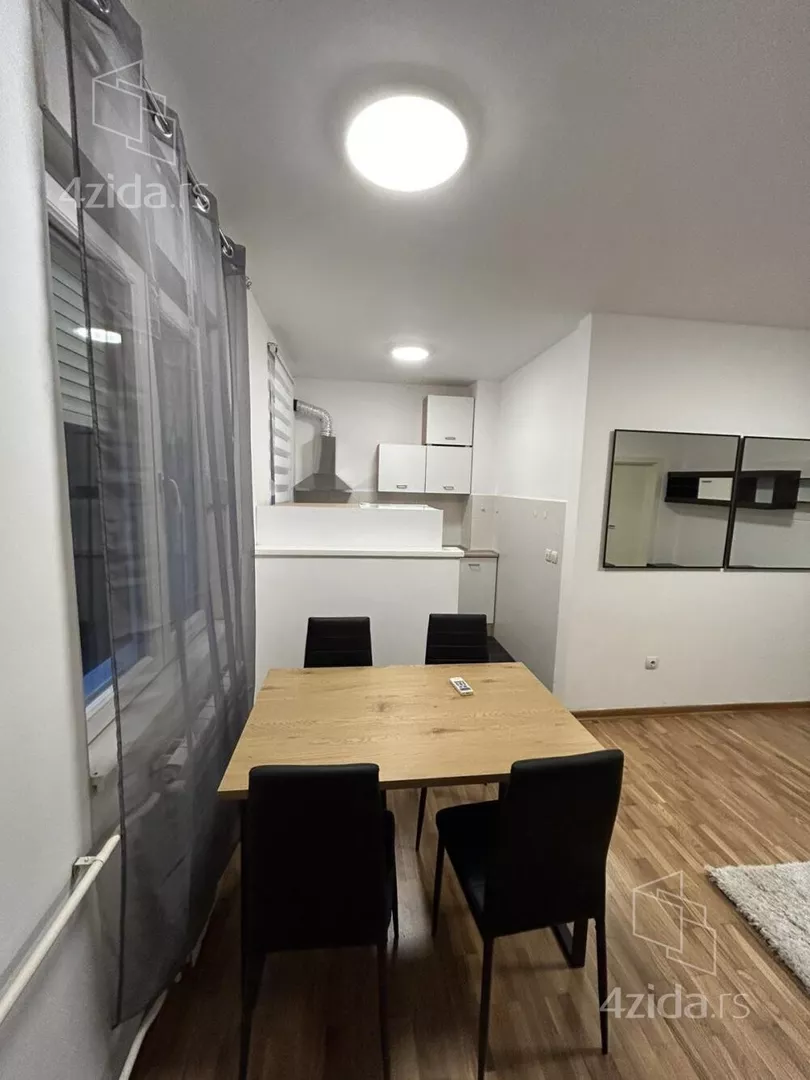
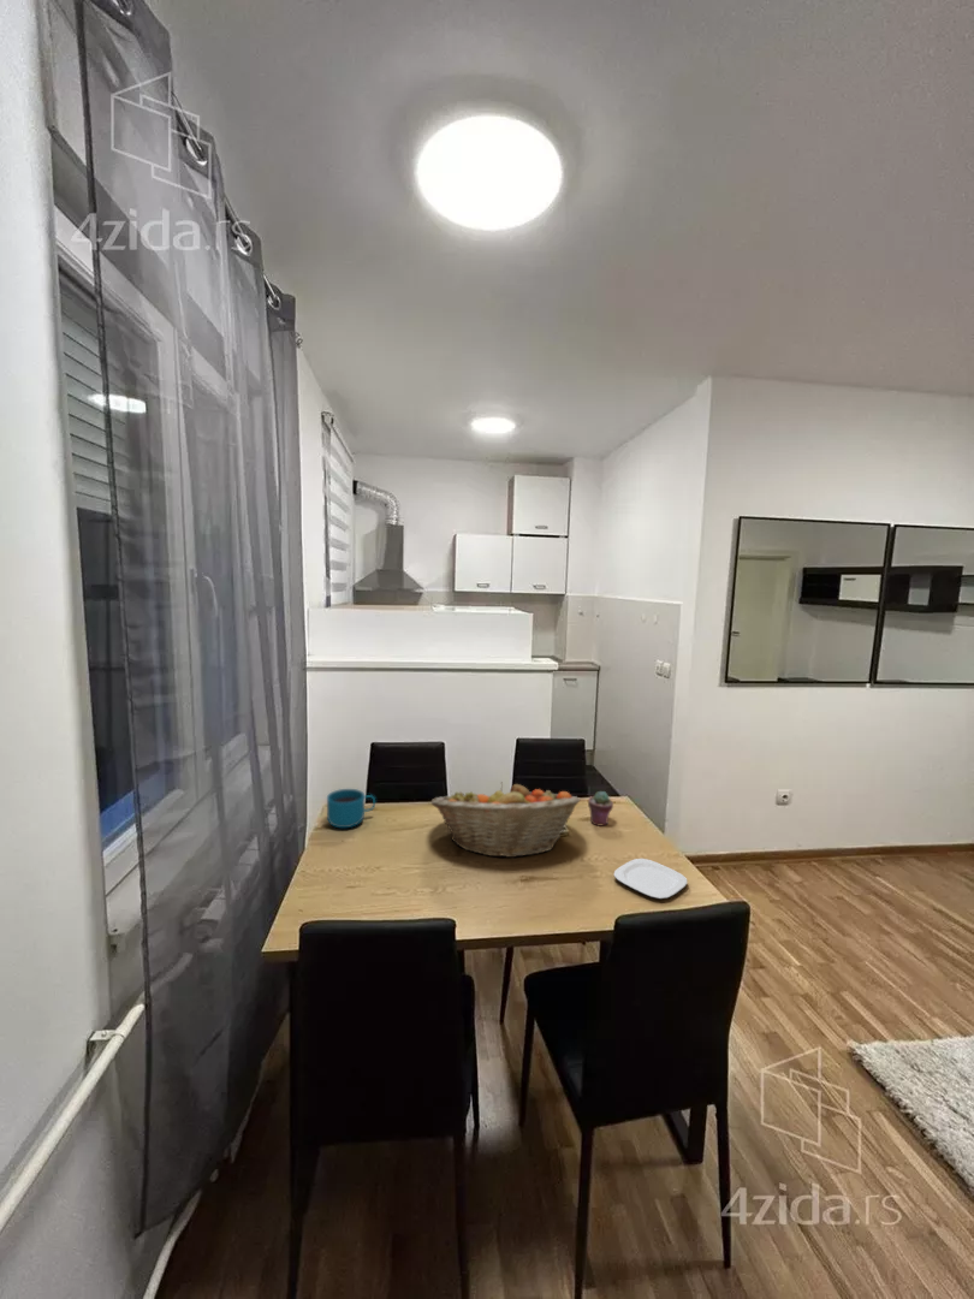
+ plate (649, 878)
+ cup (351, 808)
+ fruit basket (505, 811)
+ potted succulent (600, 807)
